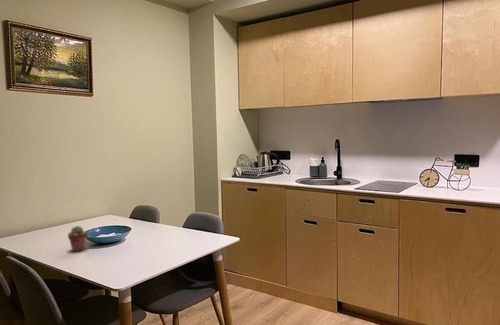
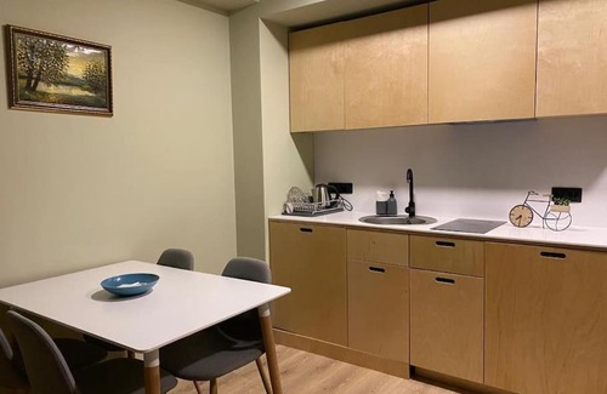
- potted succulent (77, 237)
